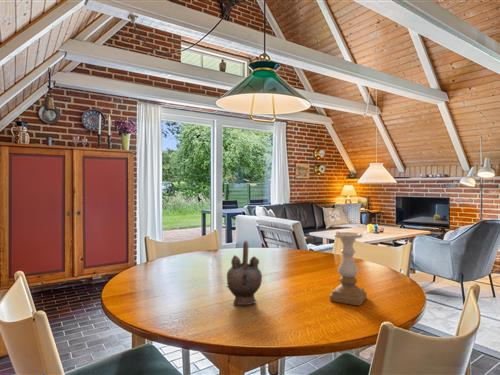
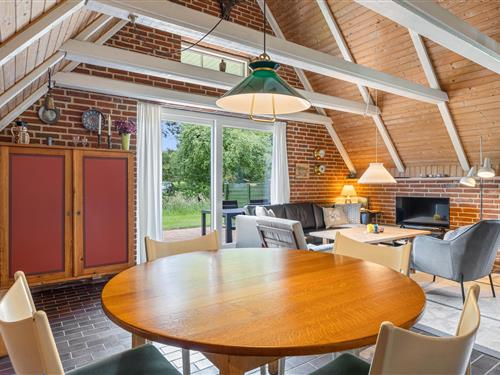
- teapot (244, 272)
- candle holder (348, 266)
